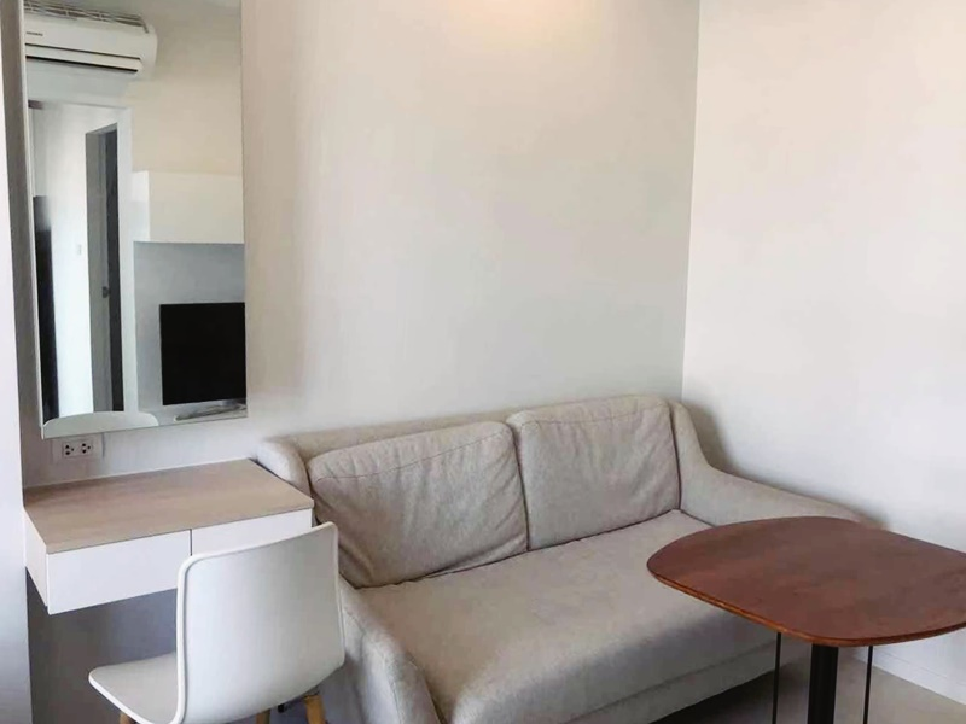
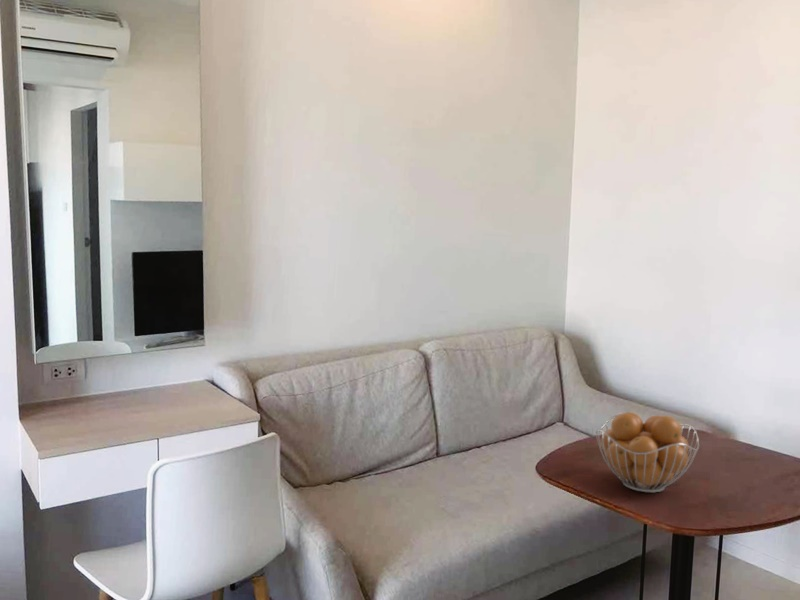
+ fruit basket (645, 449)
